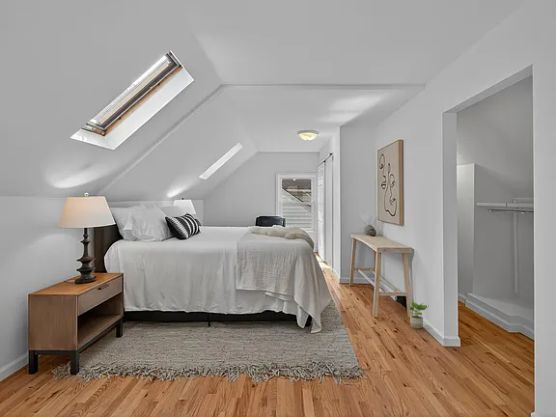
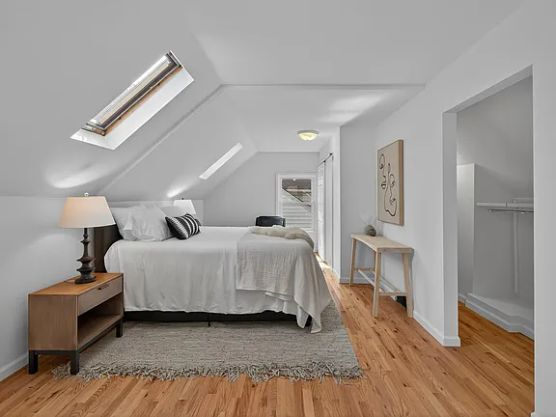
- potted plant (419, 313)
